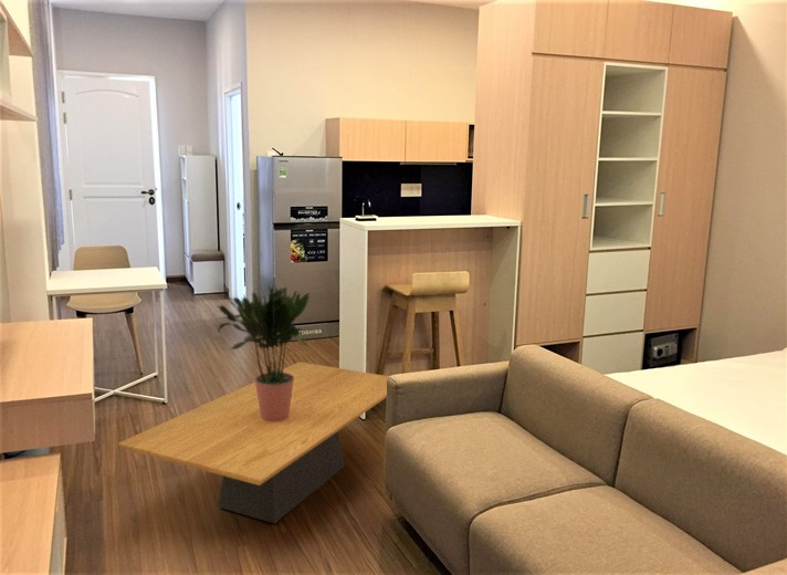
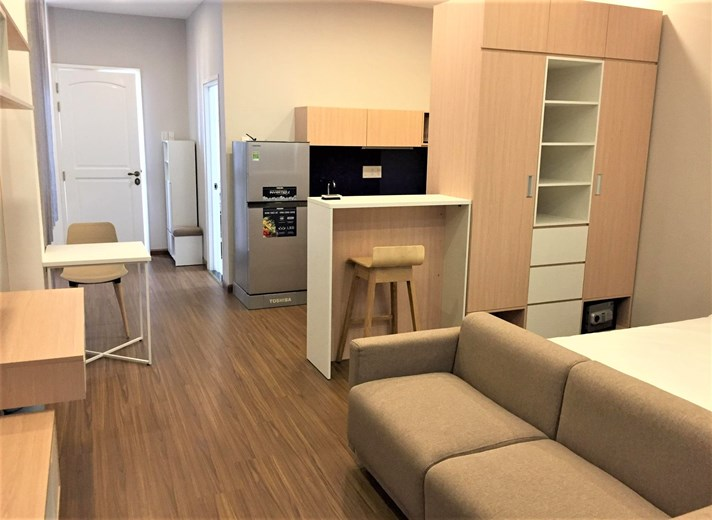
- coffee table (285, 446)
- potted plant (263, 348)
